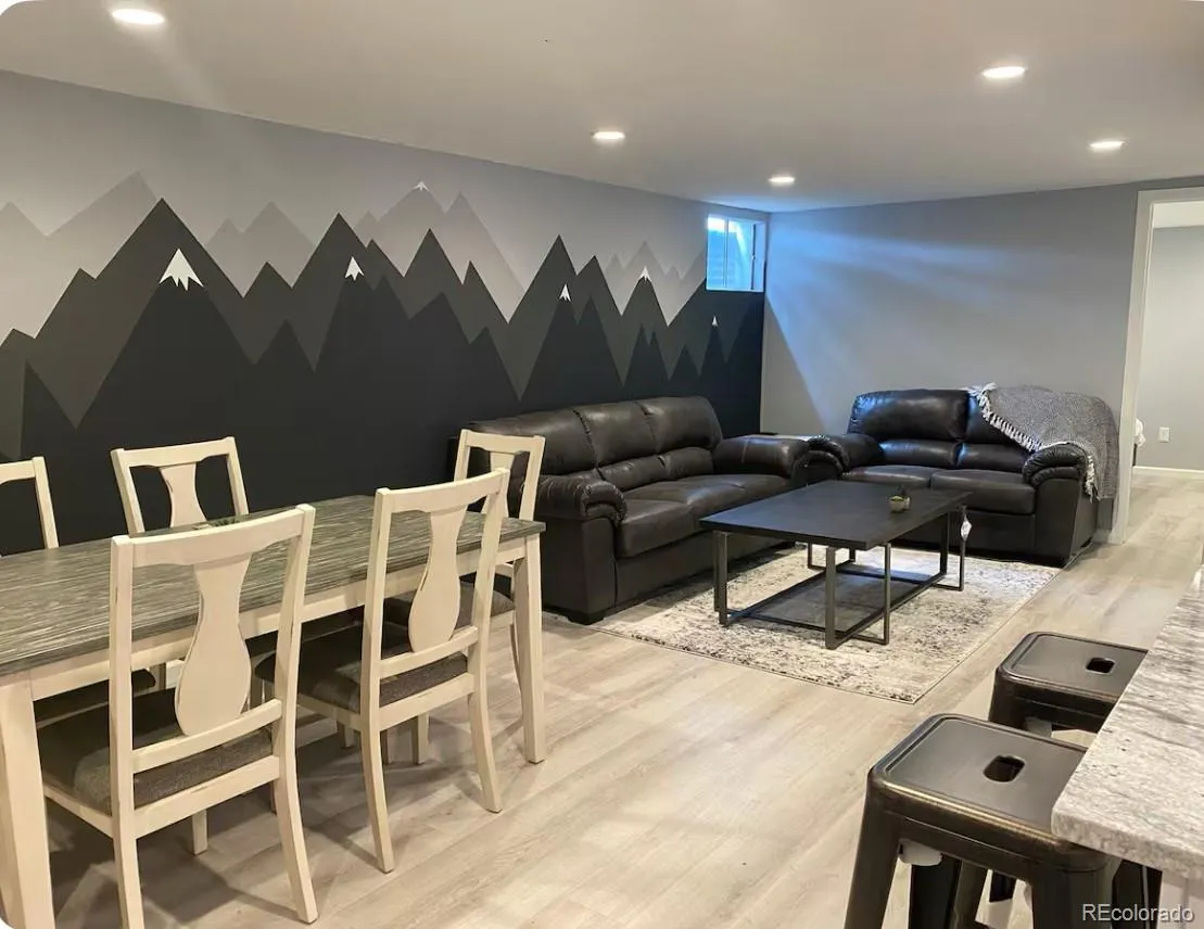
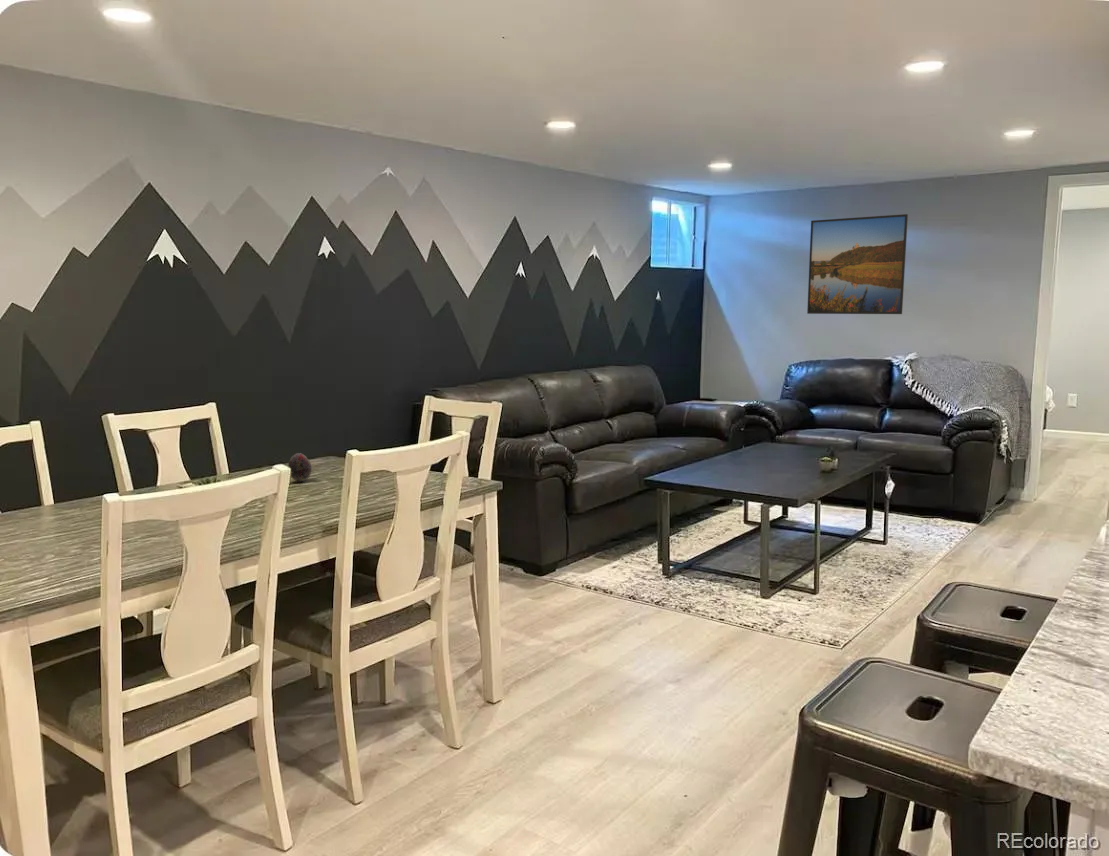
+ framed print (855, 266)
+ decorative egg (299, 467)
